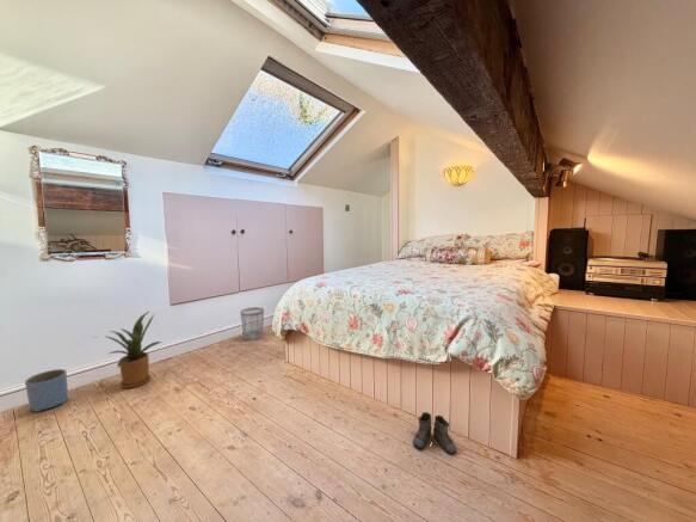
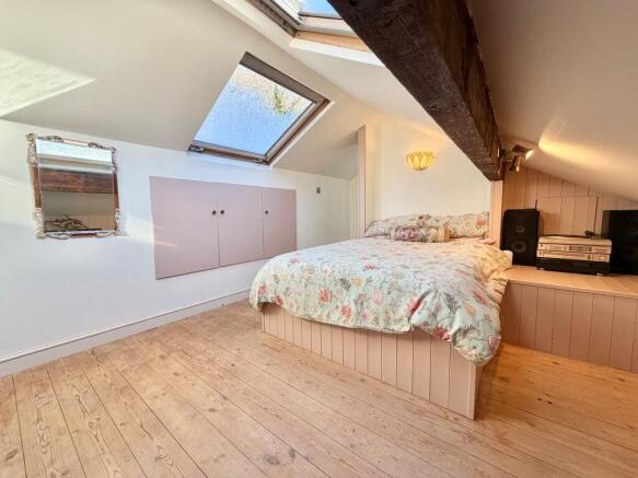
- house plant (130, 349)
- boots (433, 431)
- wastebasket (252, 324)
- planter (48, 389)
